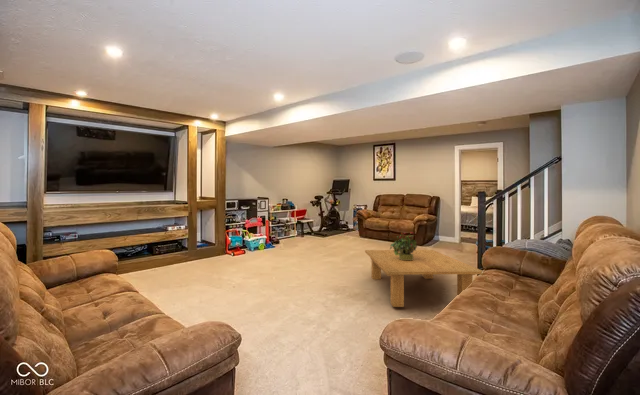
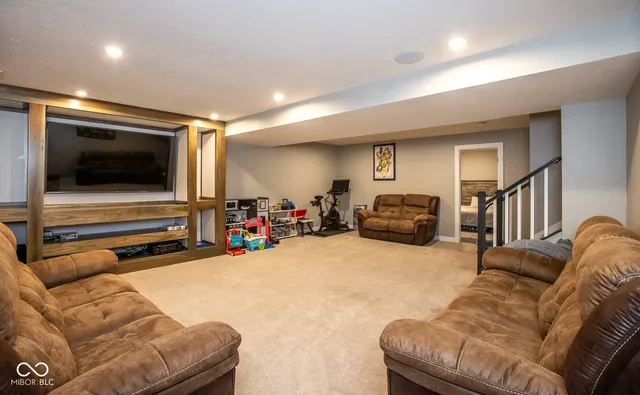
- potted plant (403, 245)
- coffee table (414, 273)
